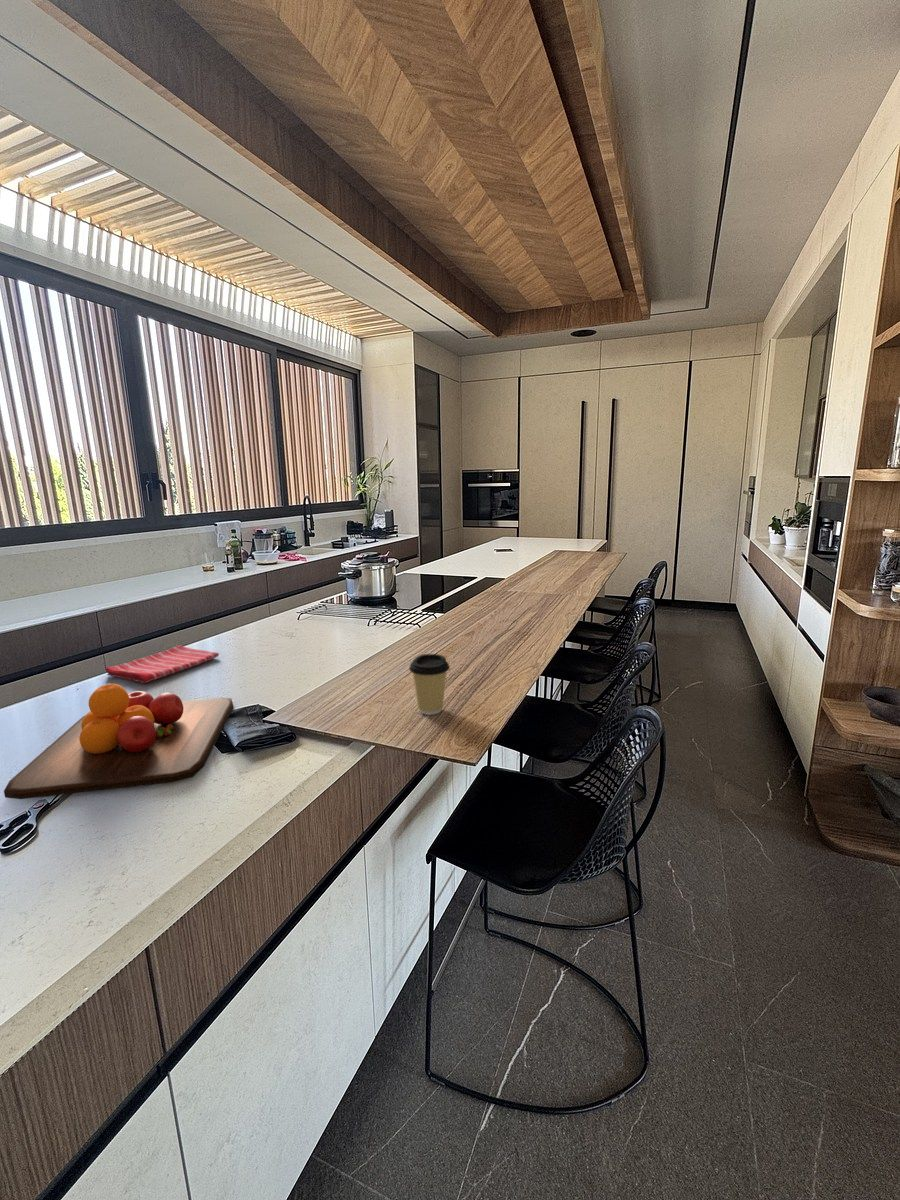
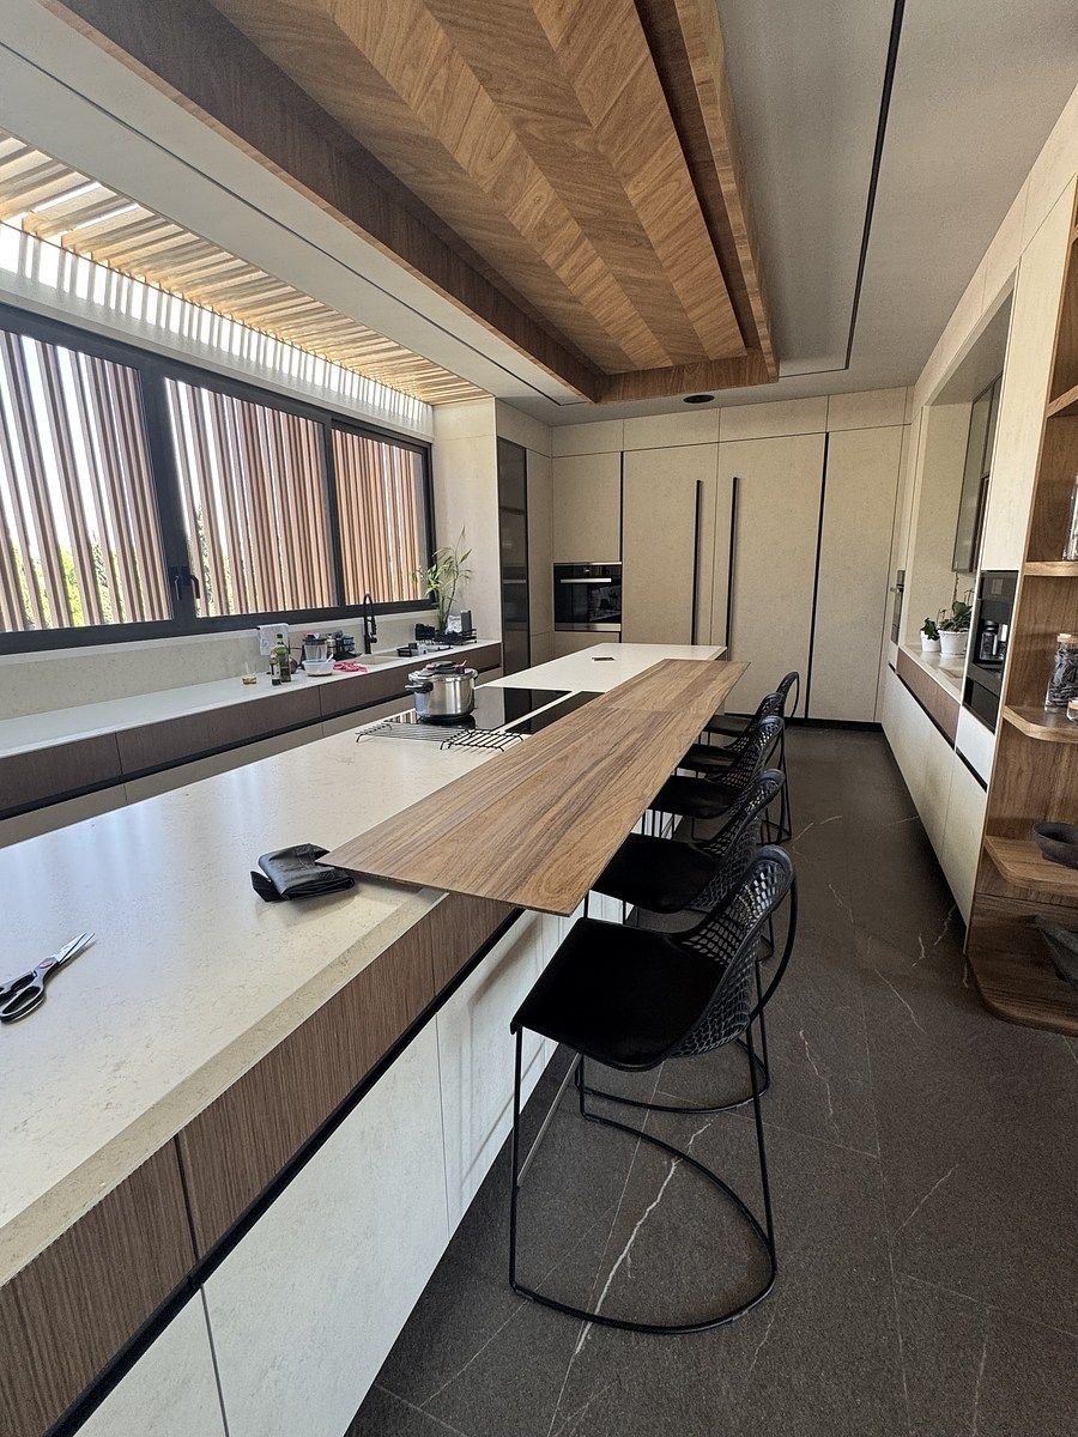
- dish towel (163, 662)
- coffee cup (429, 684)
- chopping board (133, 713)
